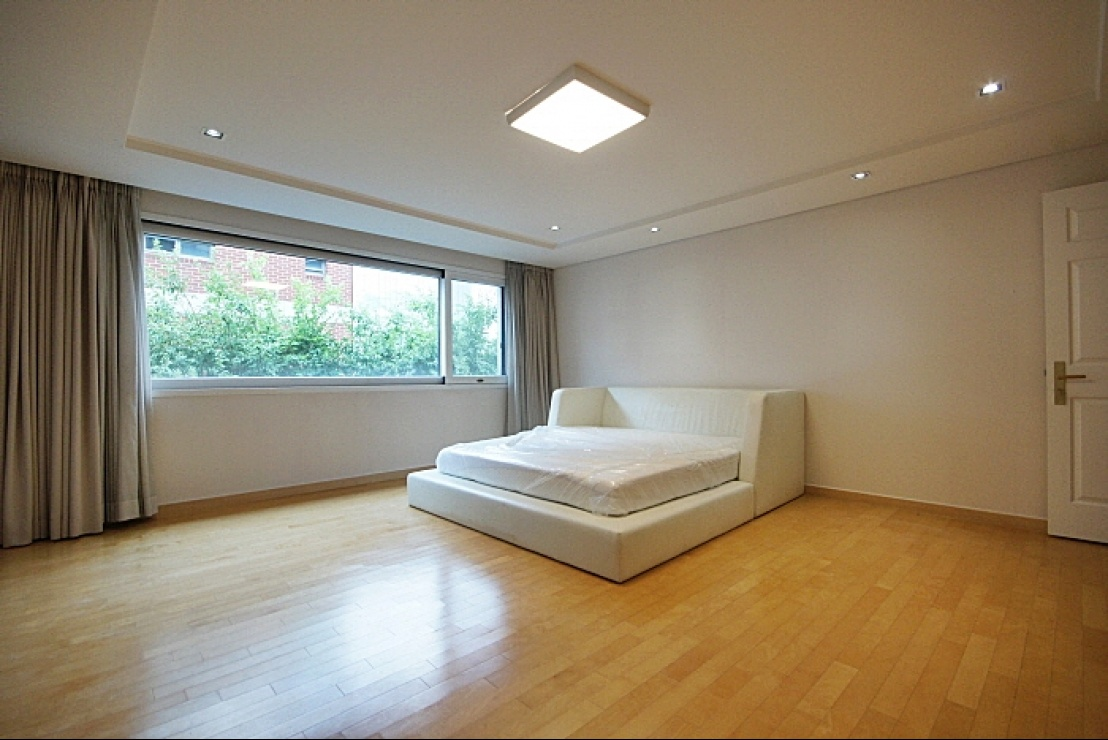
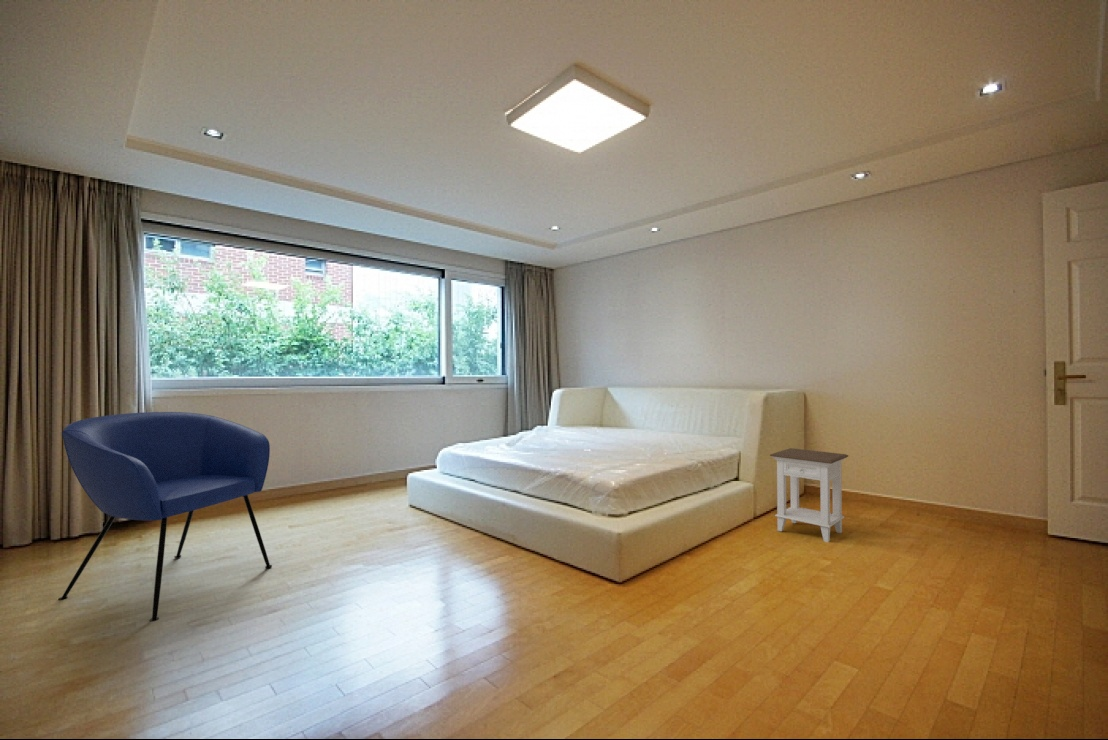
+ armchair (169, 498)
+ nightstand (798, 492)
